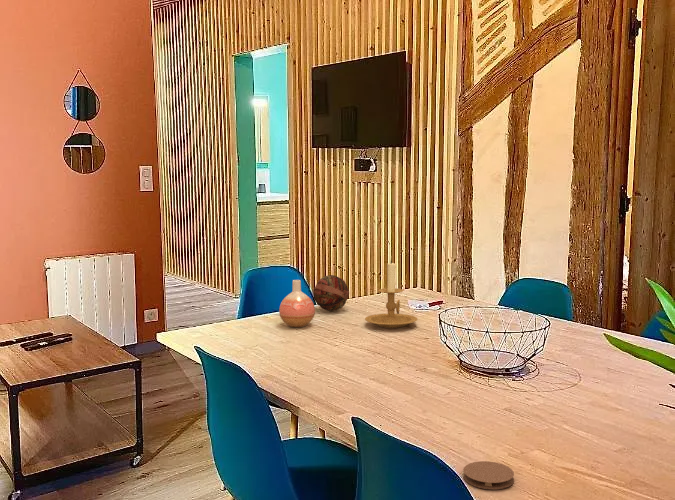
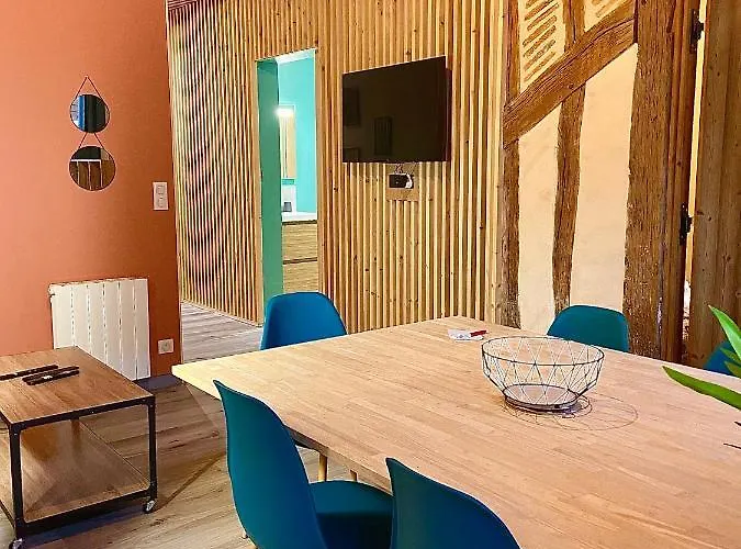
- candle holder (391, 293)
- decorative ball (331, 293)
- coaster (488, 474)
- vase (297, 303)
